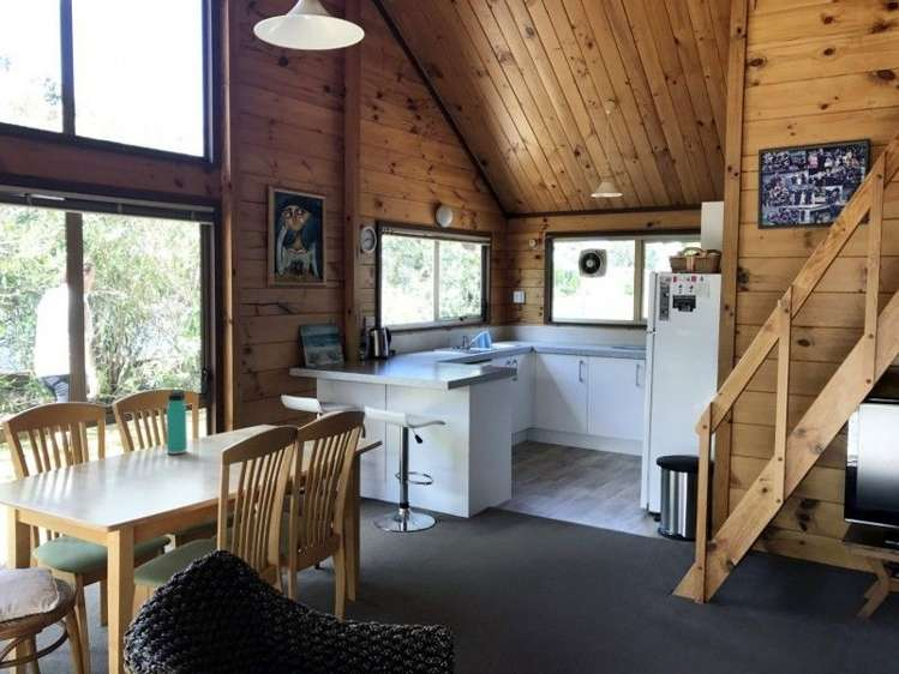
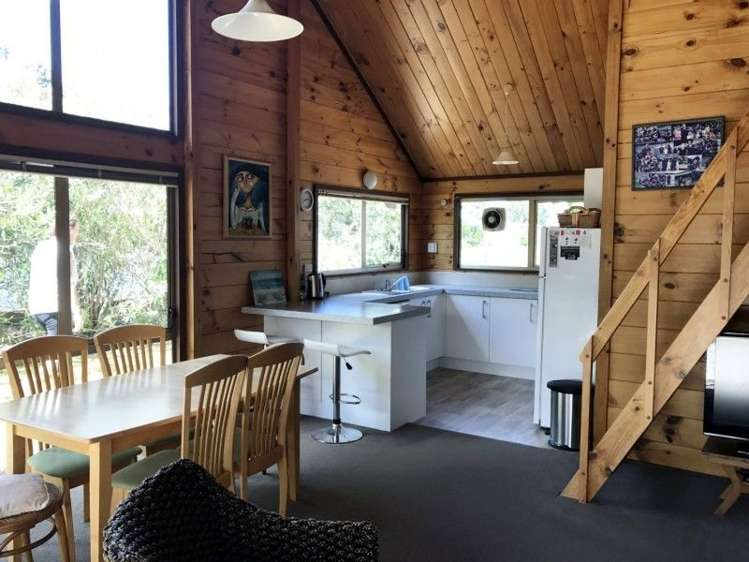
- thermos bottle (176, 420)
